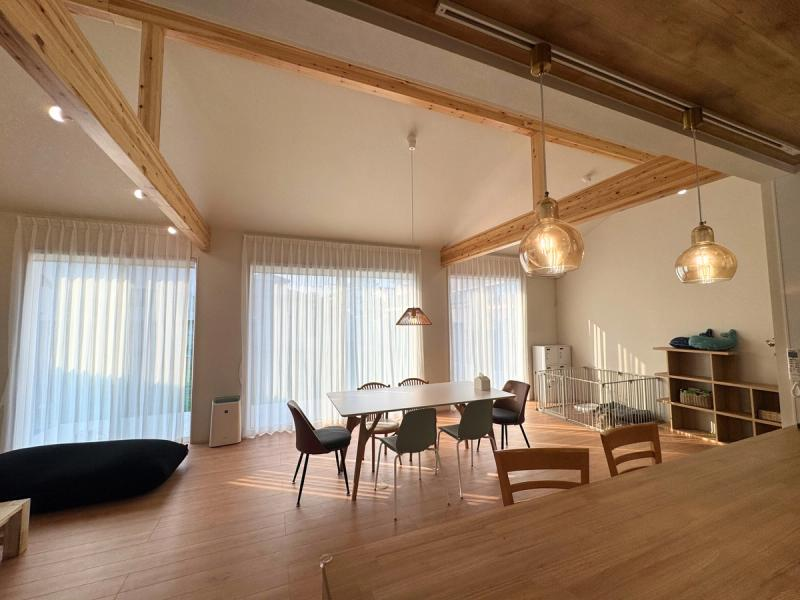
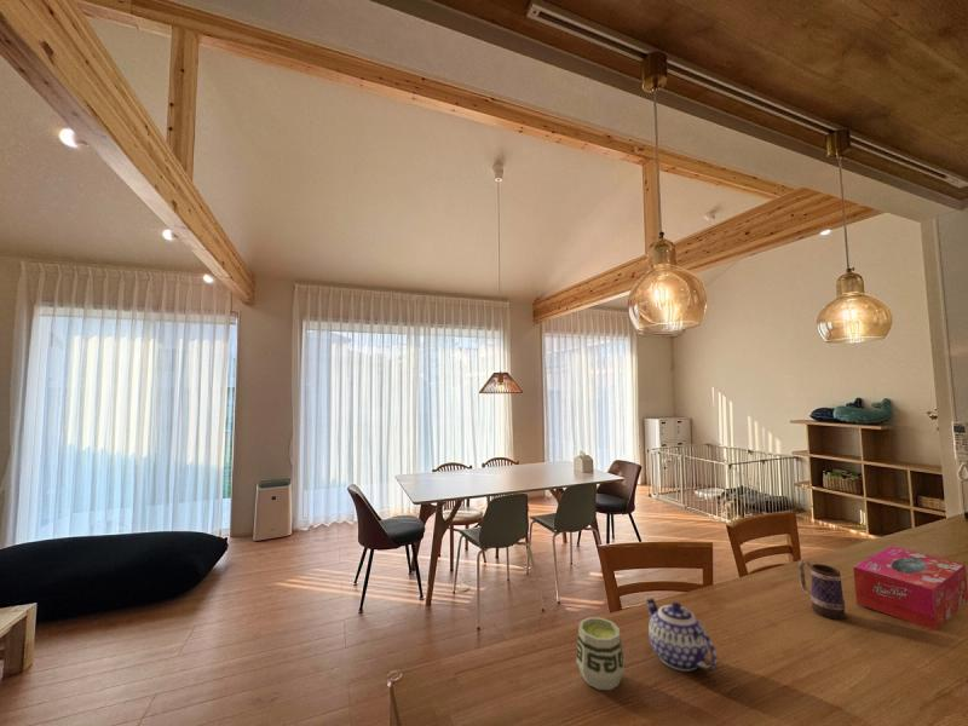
+ tissue box (911, 583)
+ cup (599, 652)
+ teapot (678, 632)
+ mug (820, 587)
